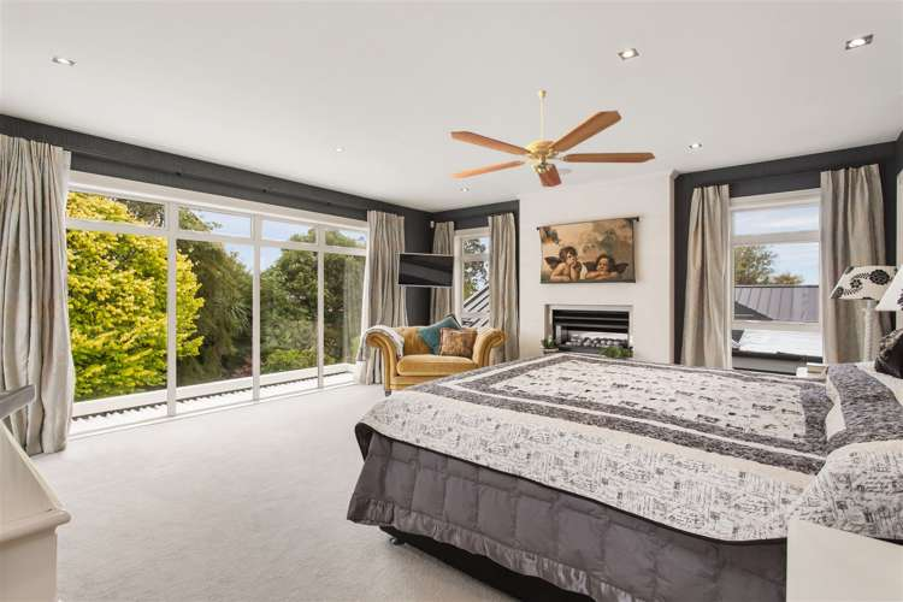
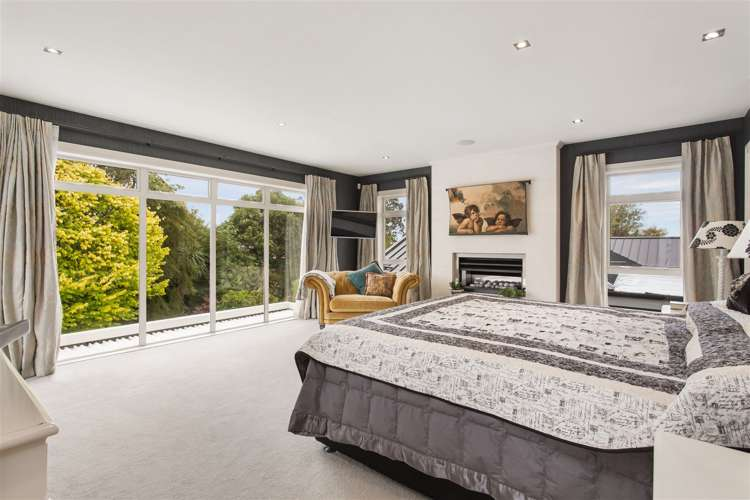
- ceiling fan (542, 134)
